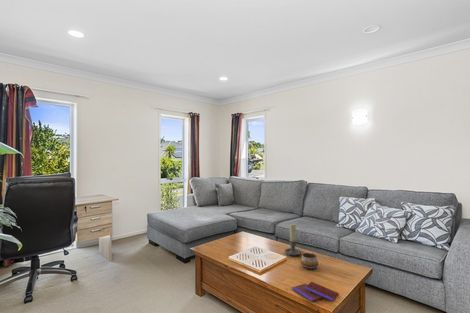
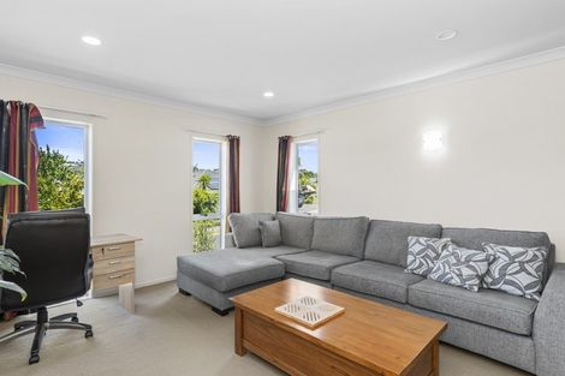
- decorative bowl (309, 261)
- book (317, 290)
- candle holder (294, 238)
